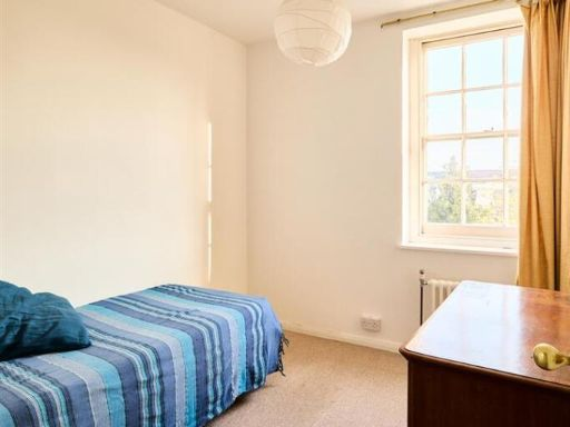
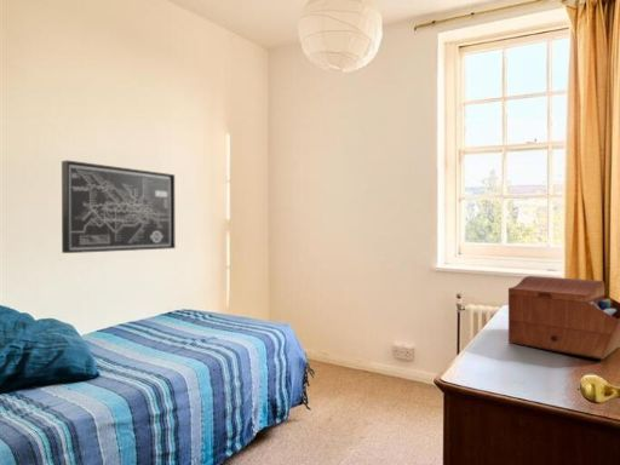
+ sewing box (569, 312)
+ wall art (124, 209)
